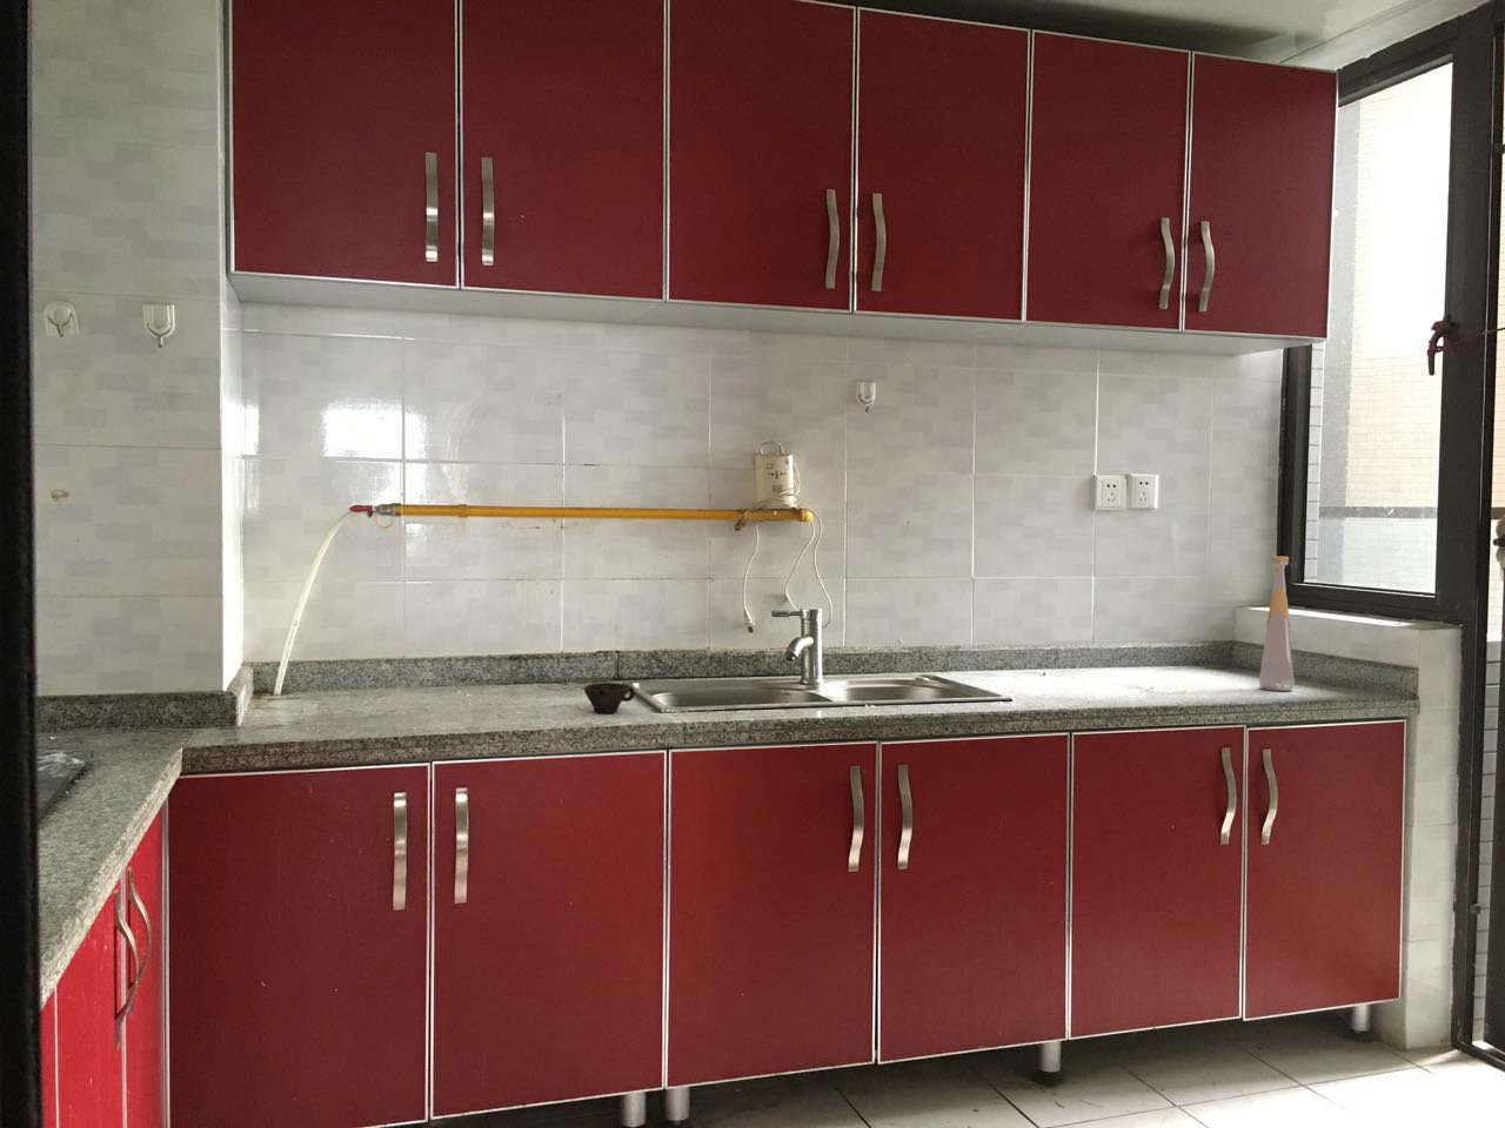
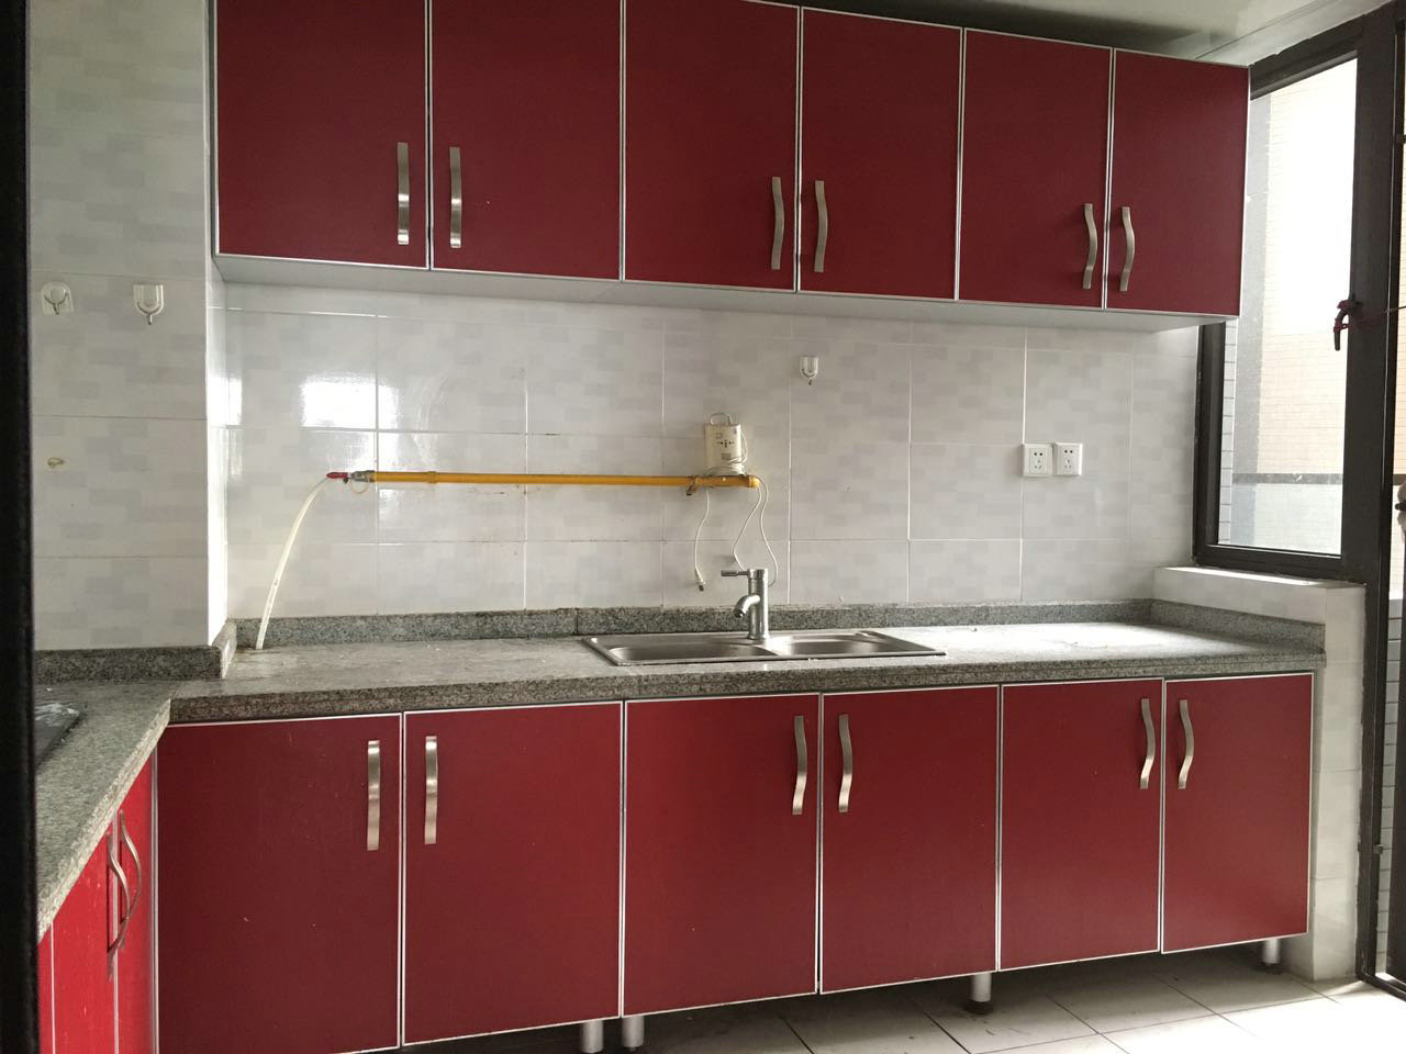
- bottle (1279, 623)
- cup (609, 698)
